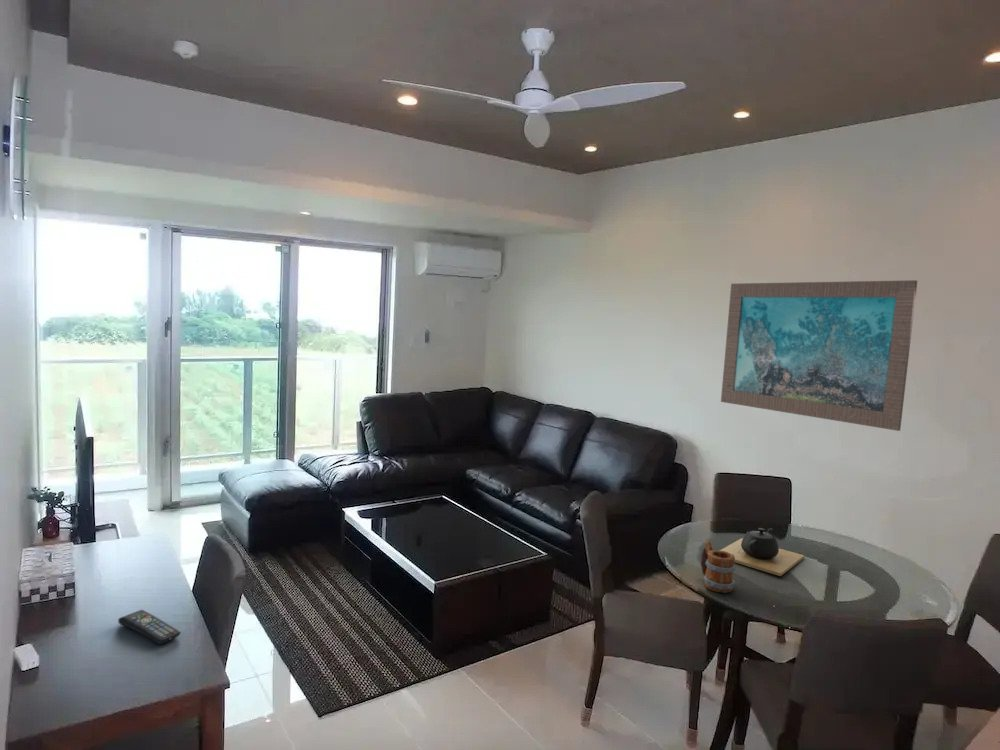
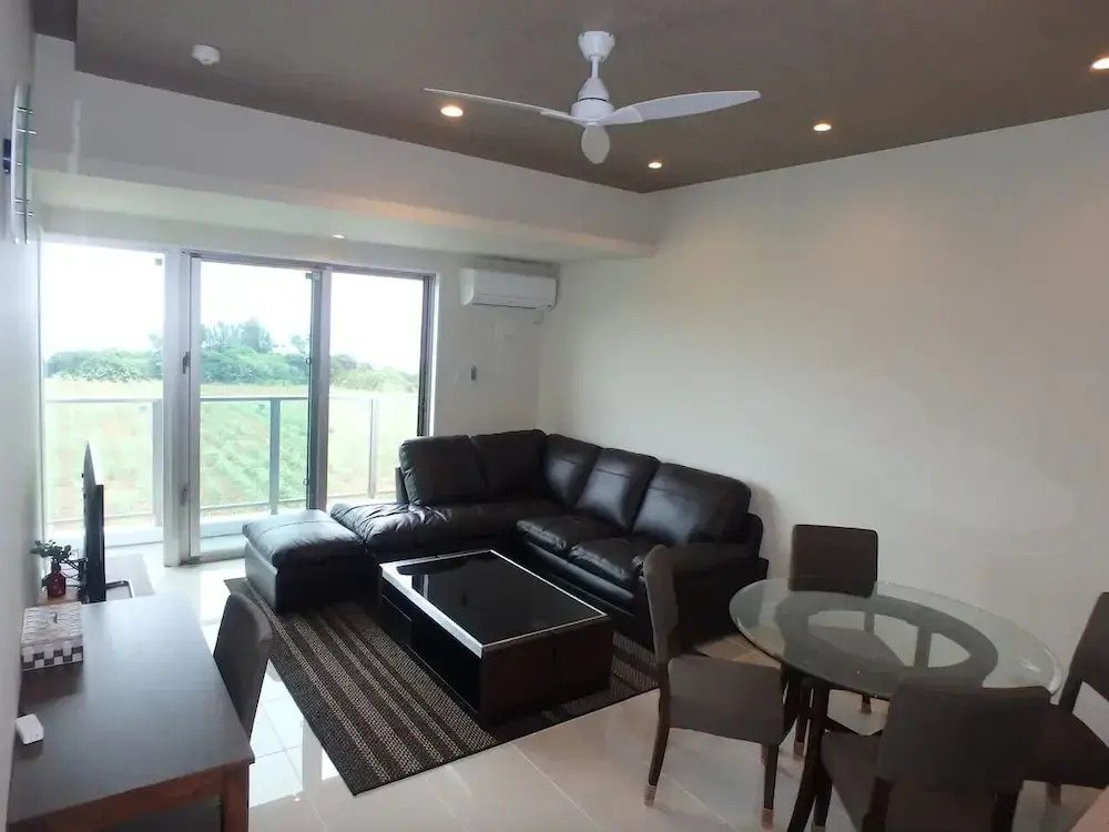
- wall art (806, 349)
- remote control (148, 626)
- mug (716, 565)
- teapot (761, 542)
